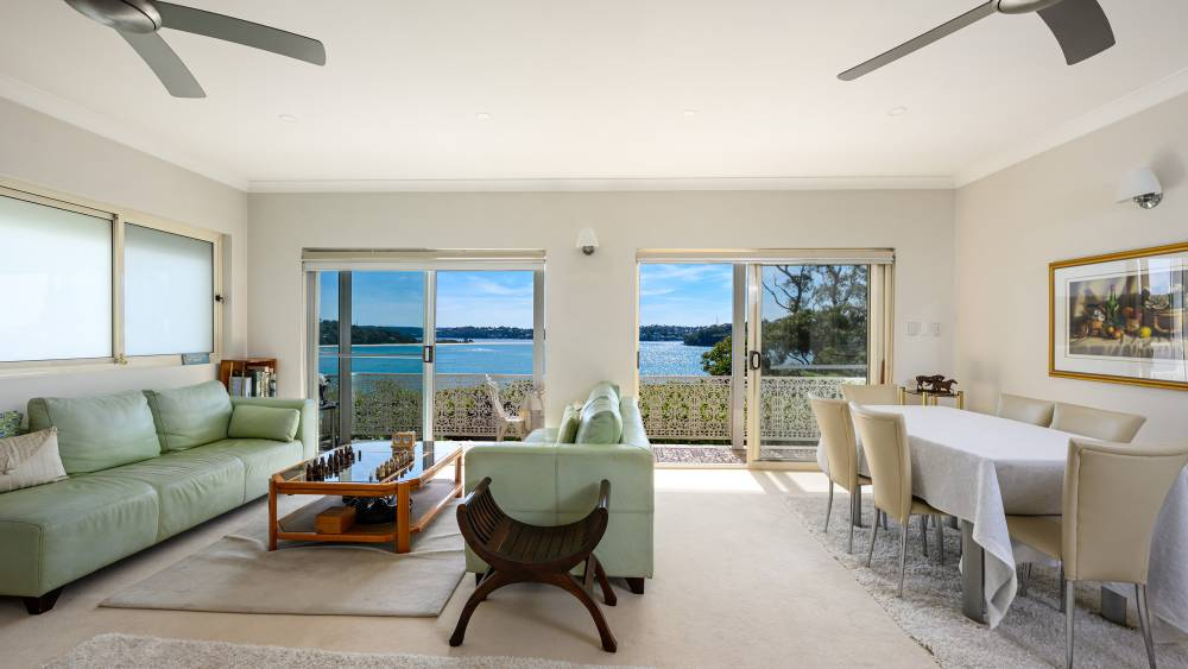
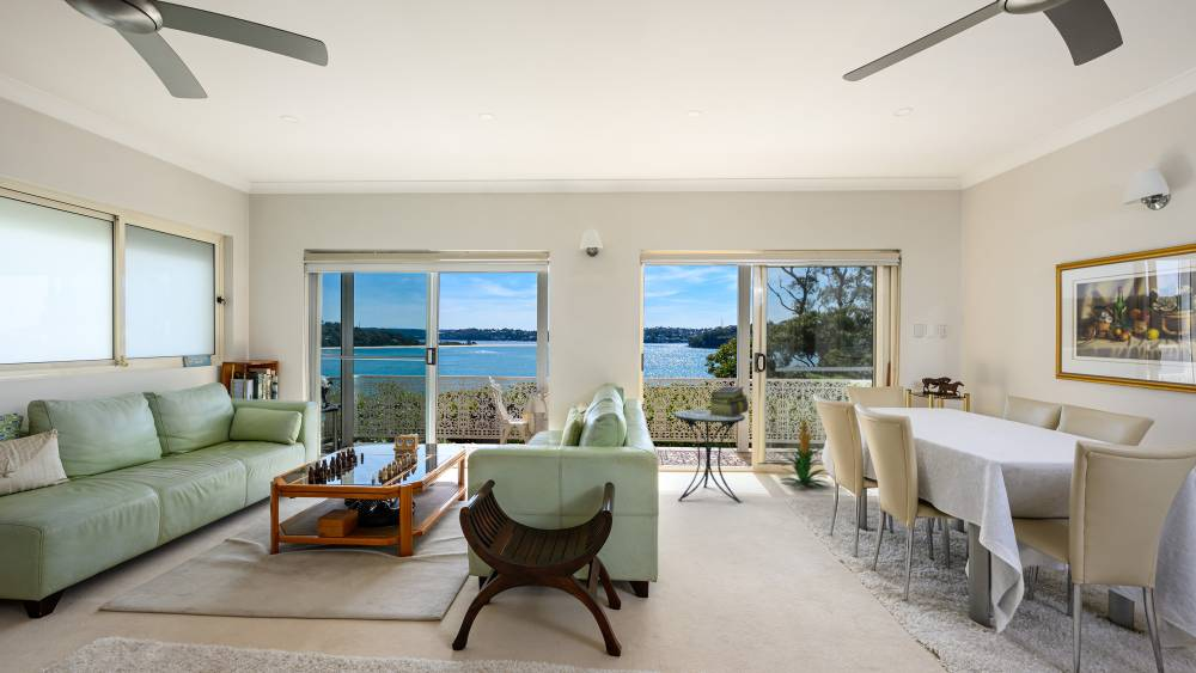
+ indoor plant (804, 449)
+ stack of books (728, 400)
+ side table (708, 454)
